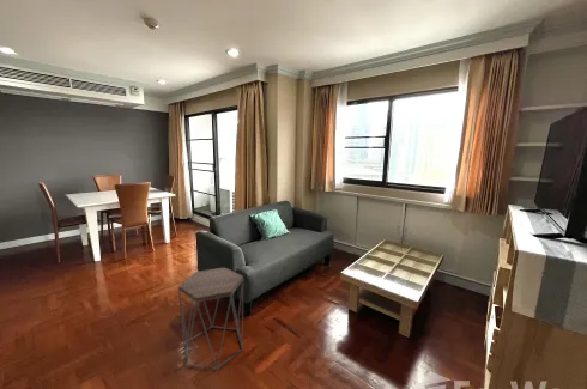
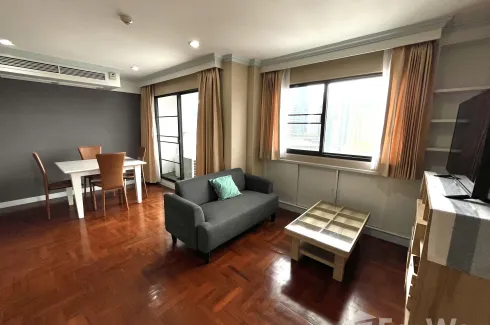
- side table (214, 314)
